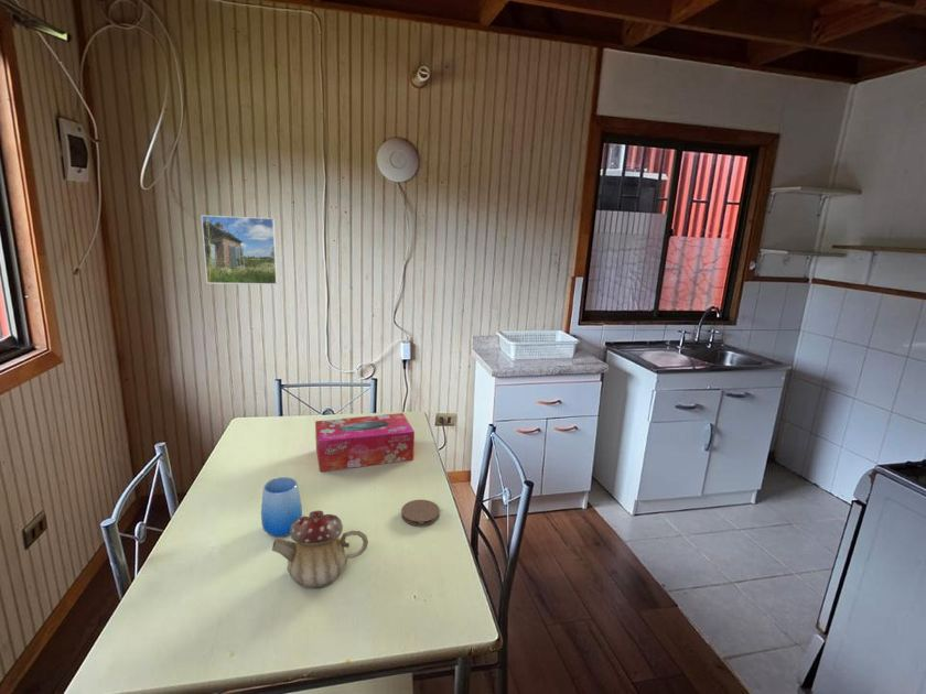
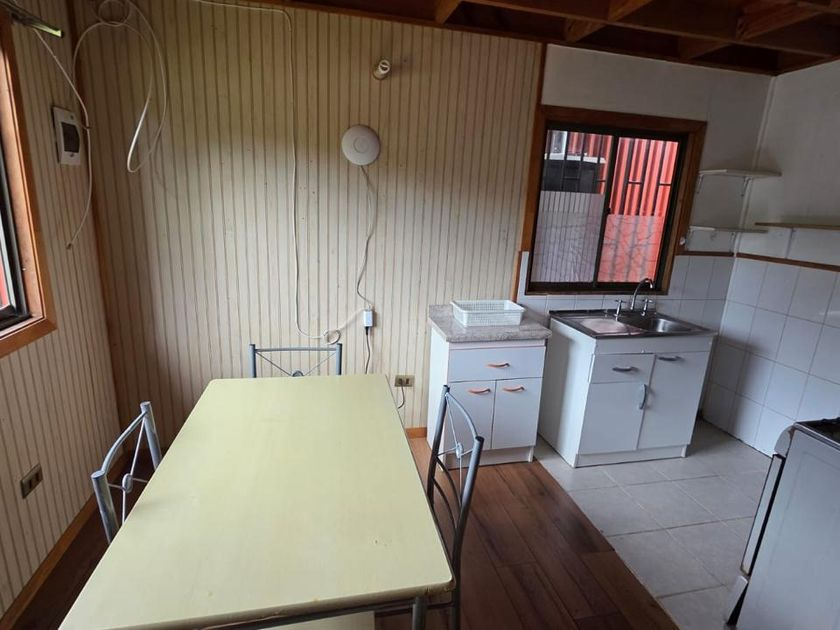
- teapot (321, 541)
- cup (281, 507)
- tissue box (364, 440)
- coaster (420, 512)
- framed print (240, 250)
